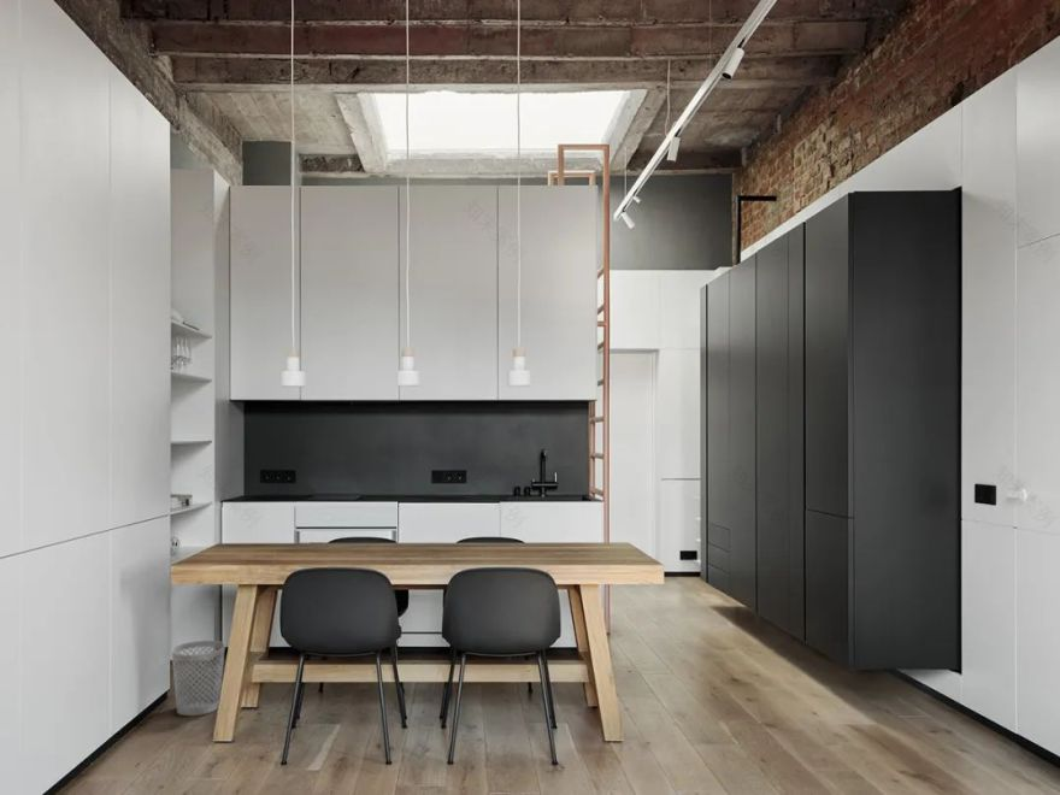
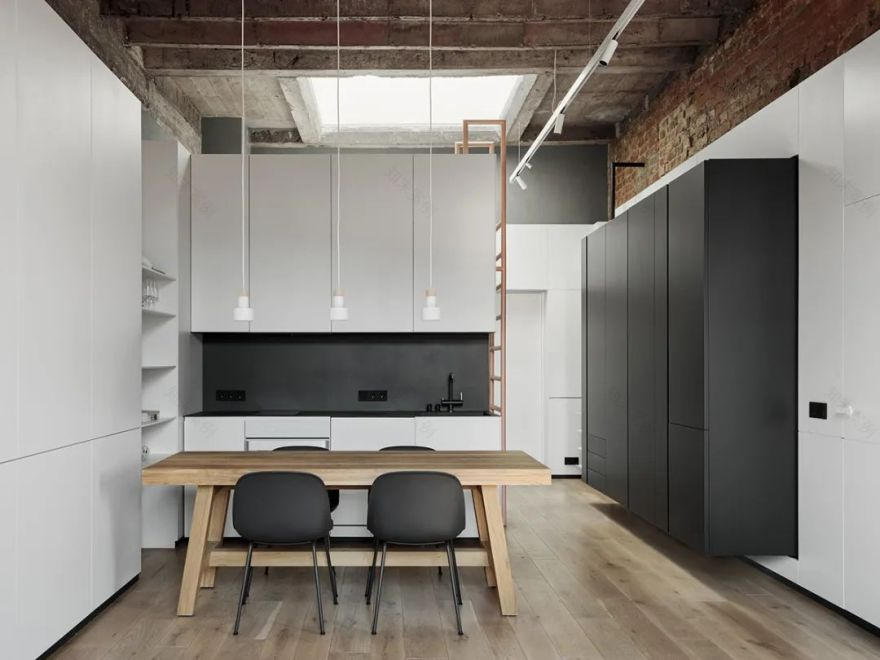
- wastebasket (198, 677)
